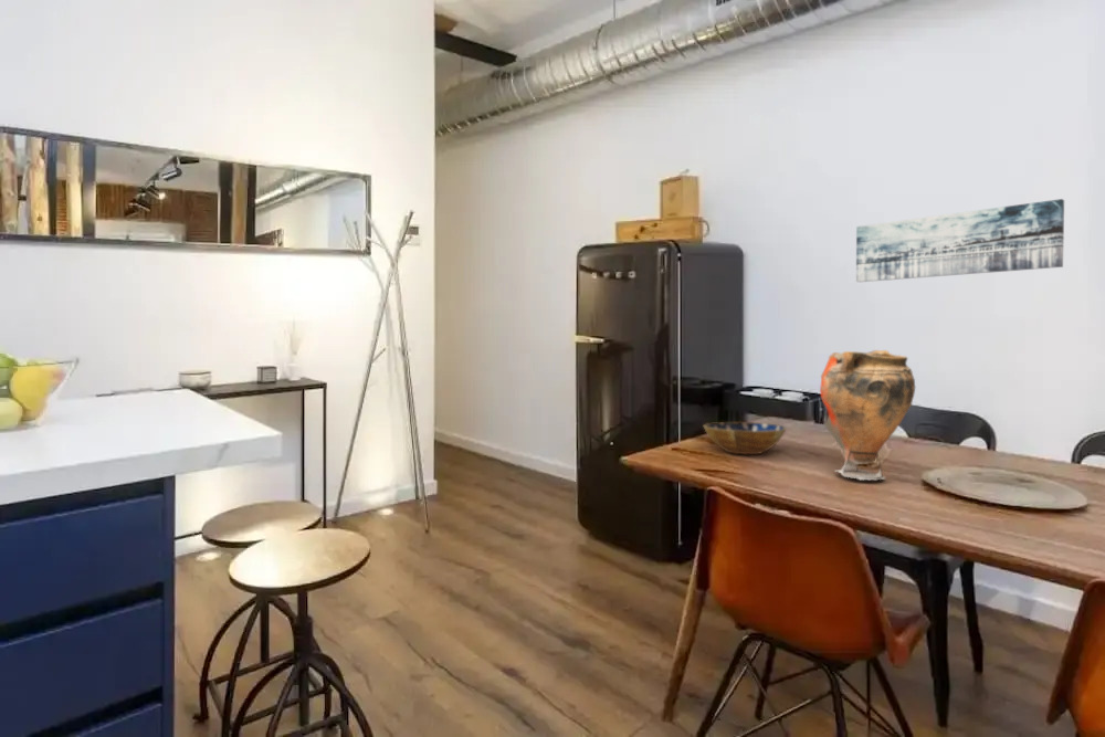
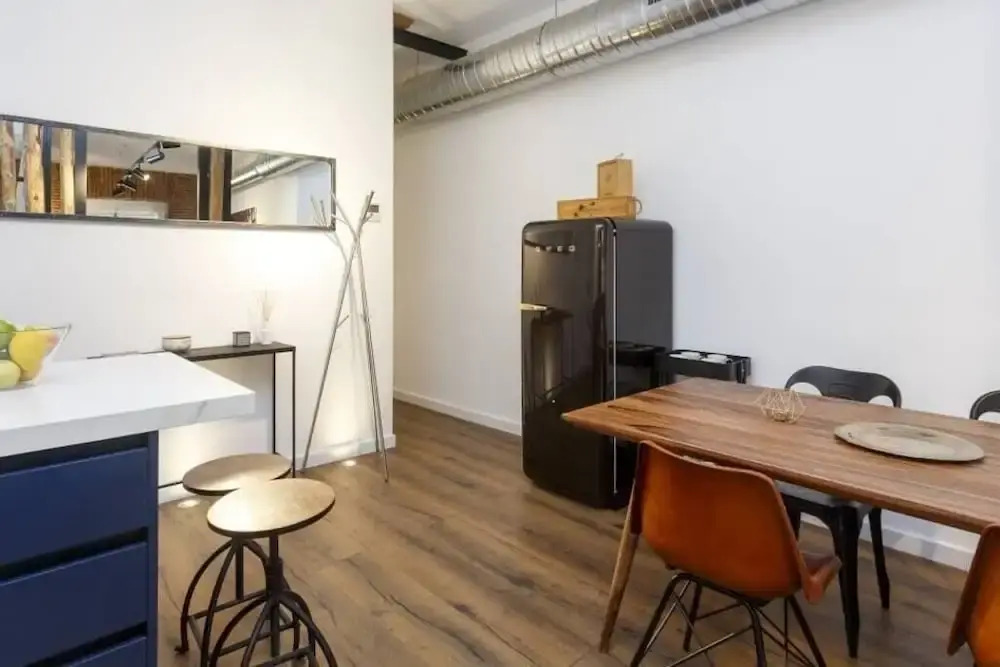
- wall art (949, 244)
- bowl (744, 439)
- vase (869, 413)
